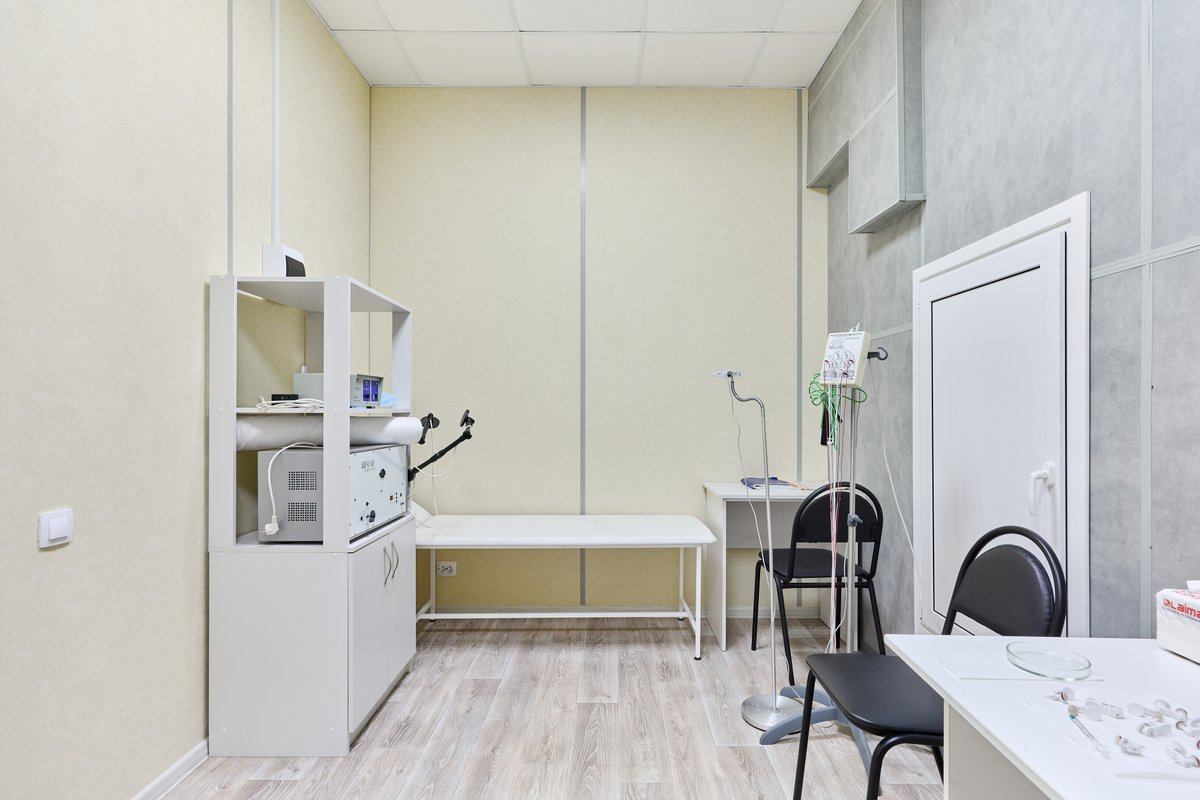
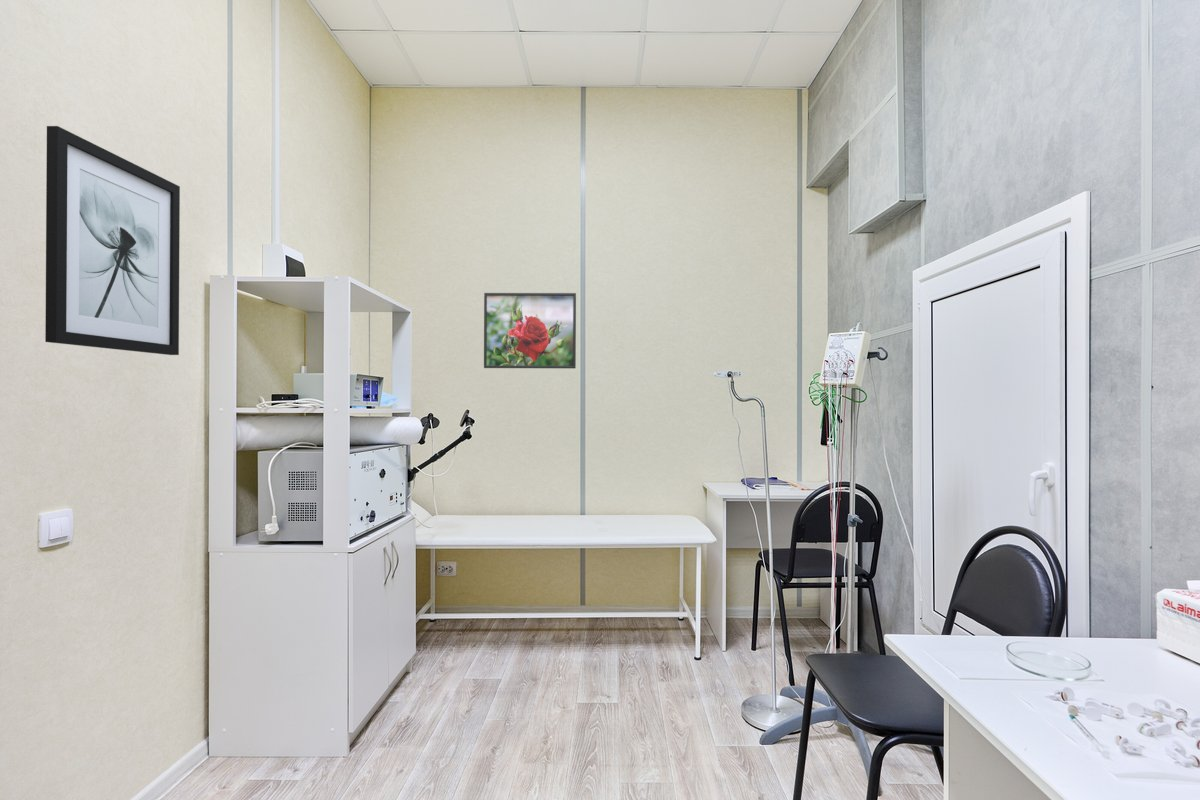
+ wall art (120, 254)
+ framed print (529, 330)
